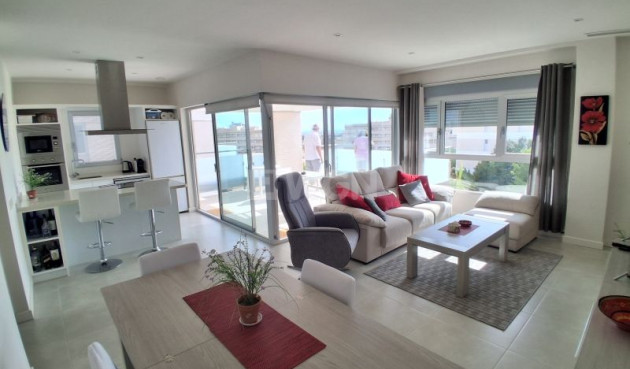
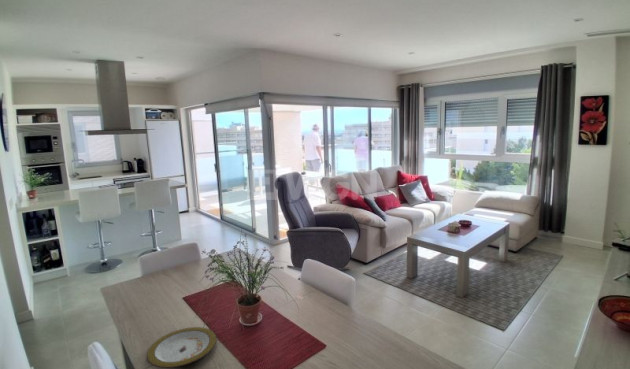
+ plate (183, 347)
